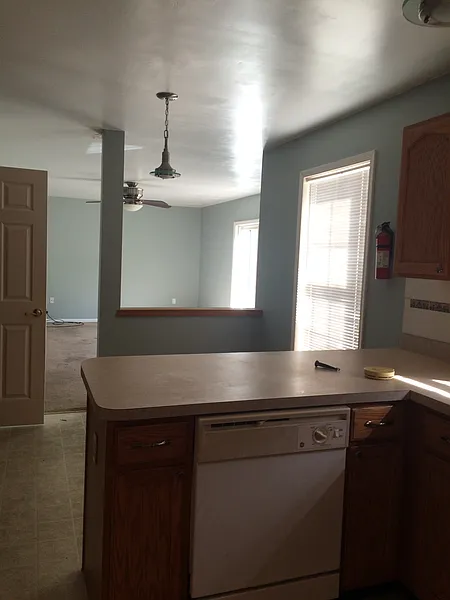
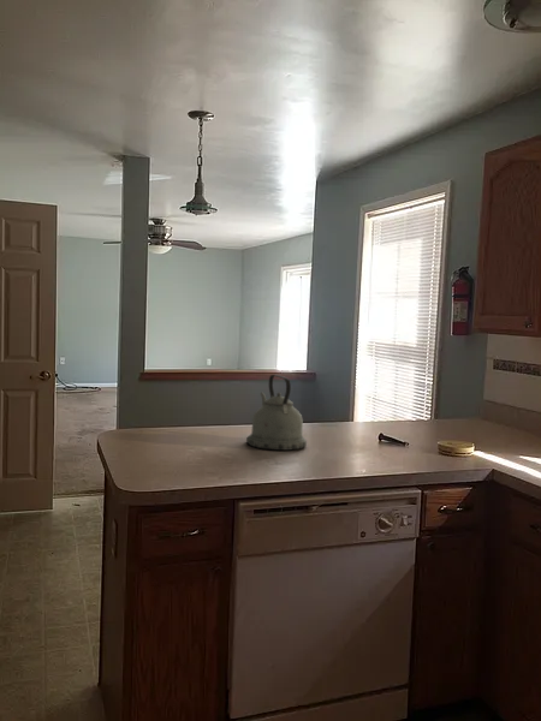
+ kettle (274, 409)
